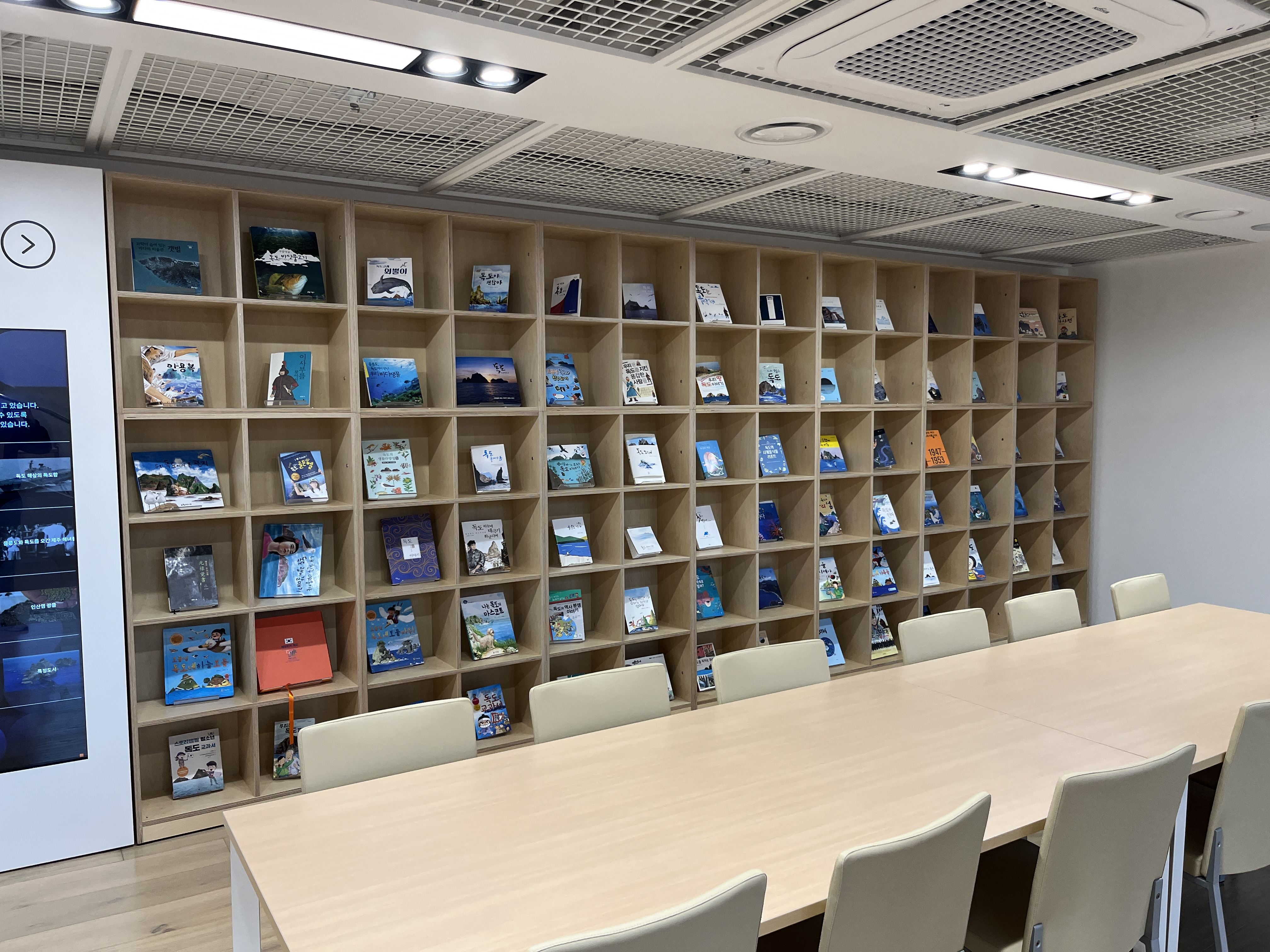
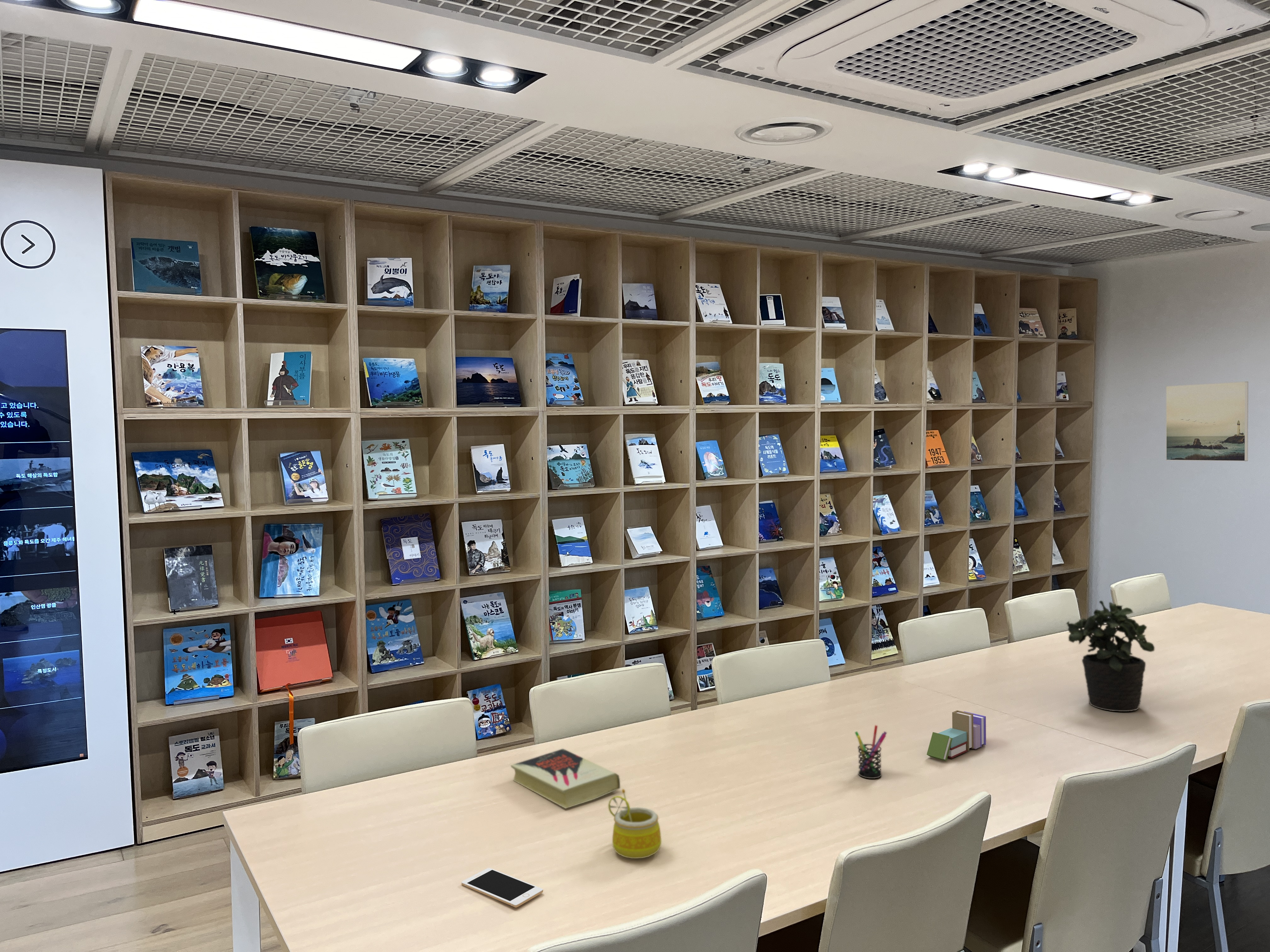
+ book (564, 777)
+ pen holder (868, 750)
+ potted plant (1109, 652)
+ cell phone (502, 887)
+ mug (634, 822)
+ book (958, 733)
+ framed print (1205, 422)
